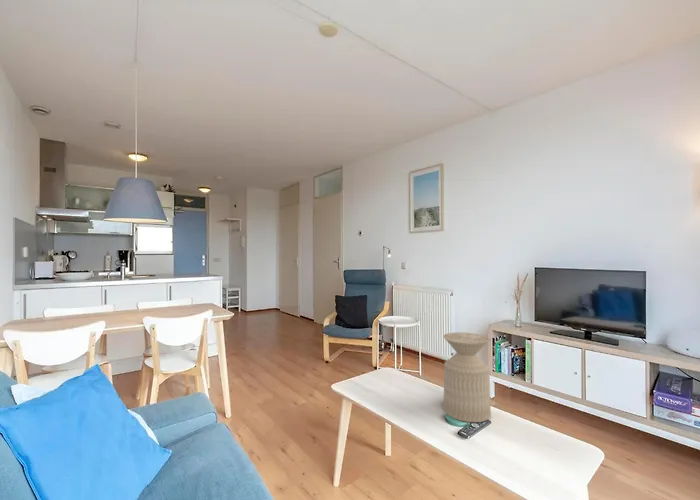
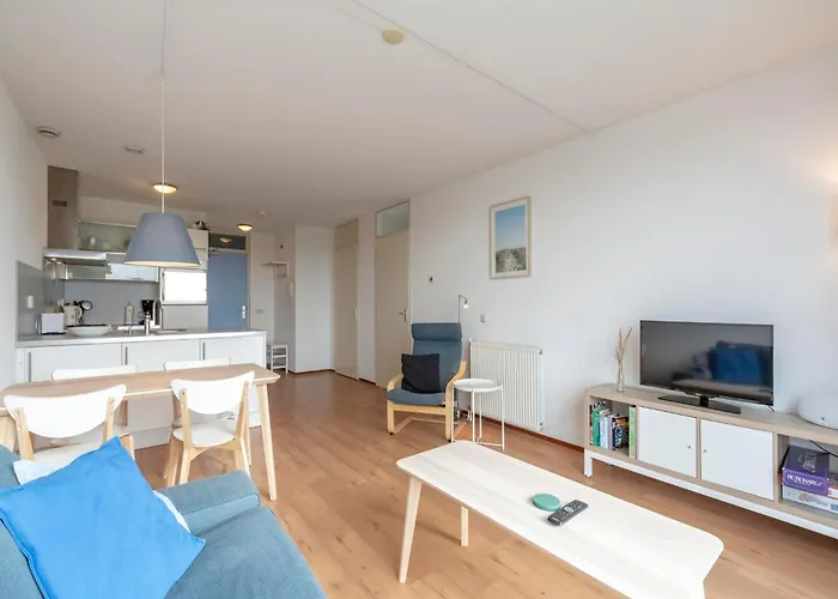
- side table (466, 374)
